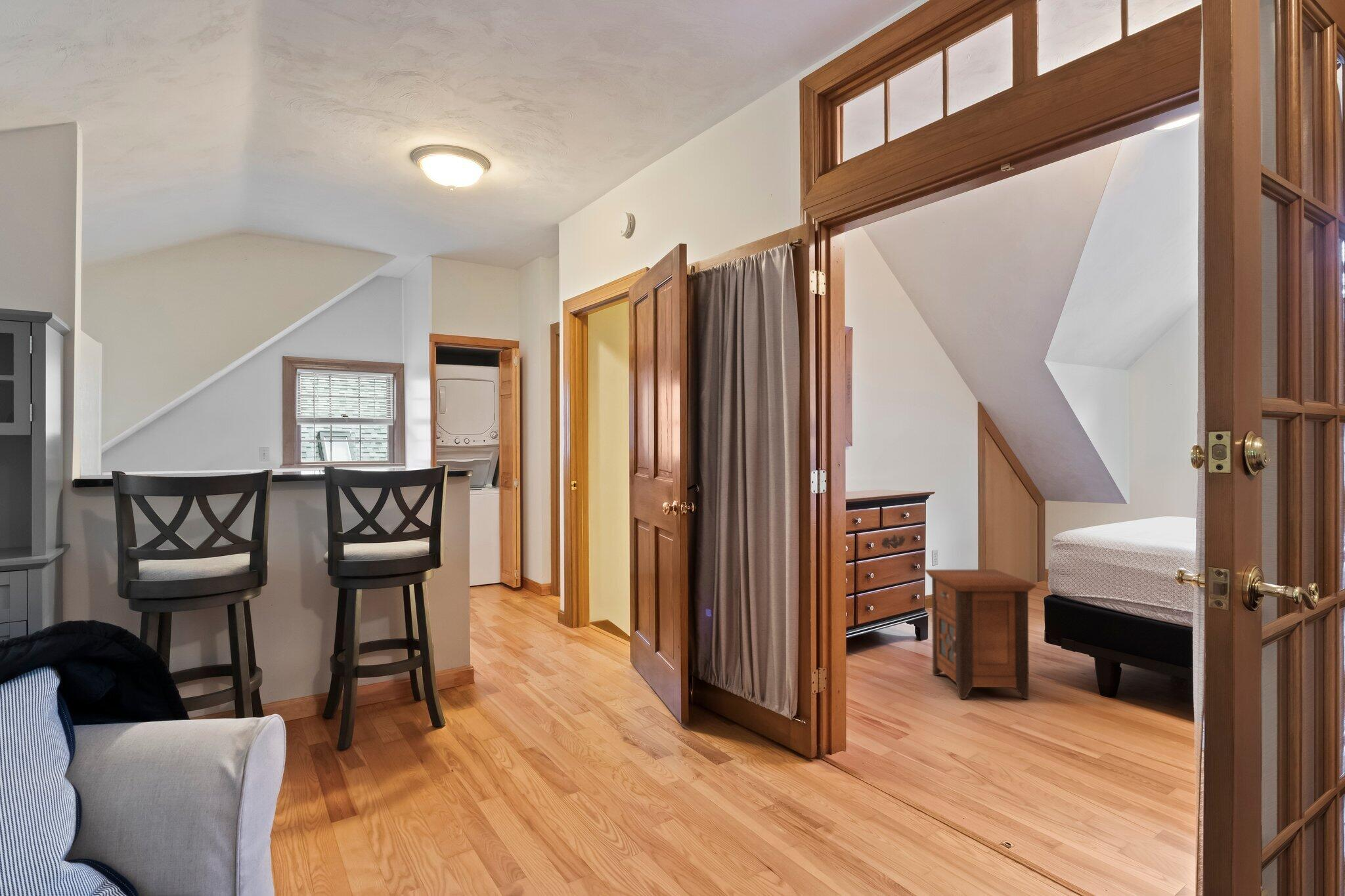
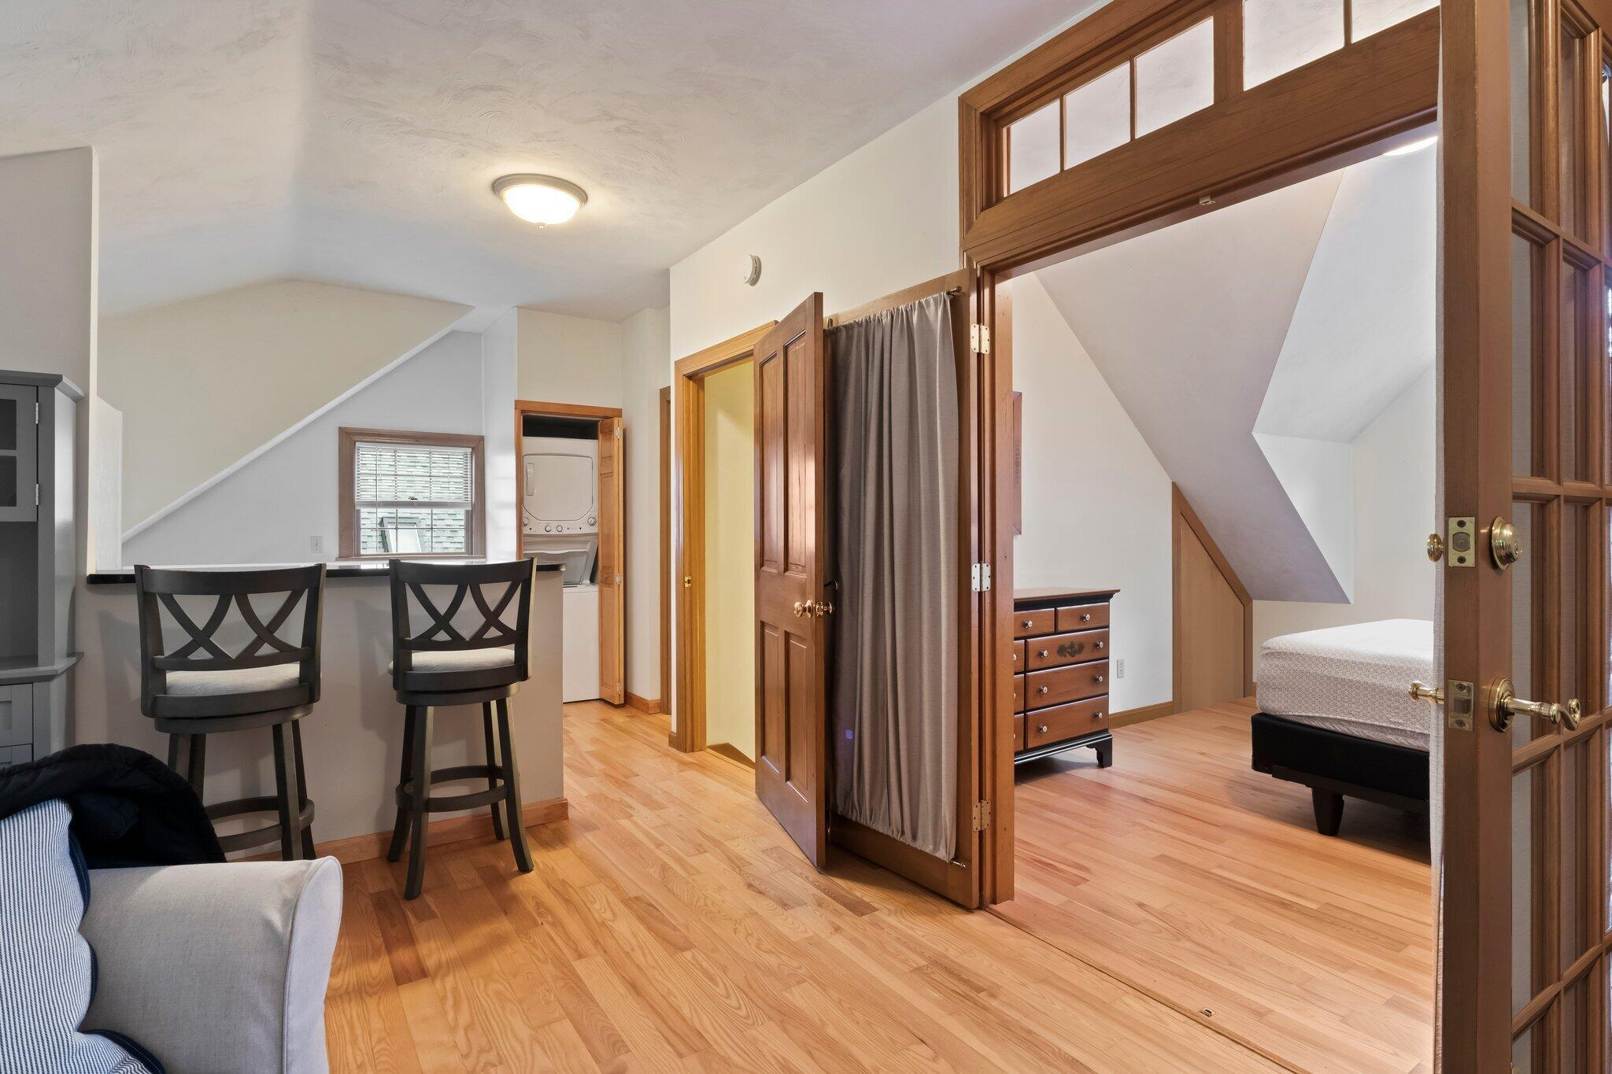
- nightstand (977, 631)
